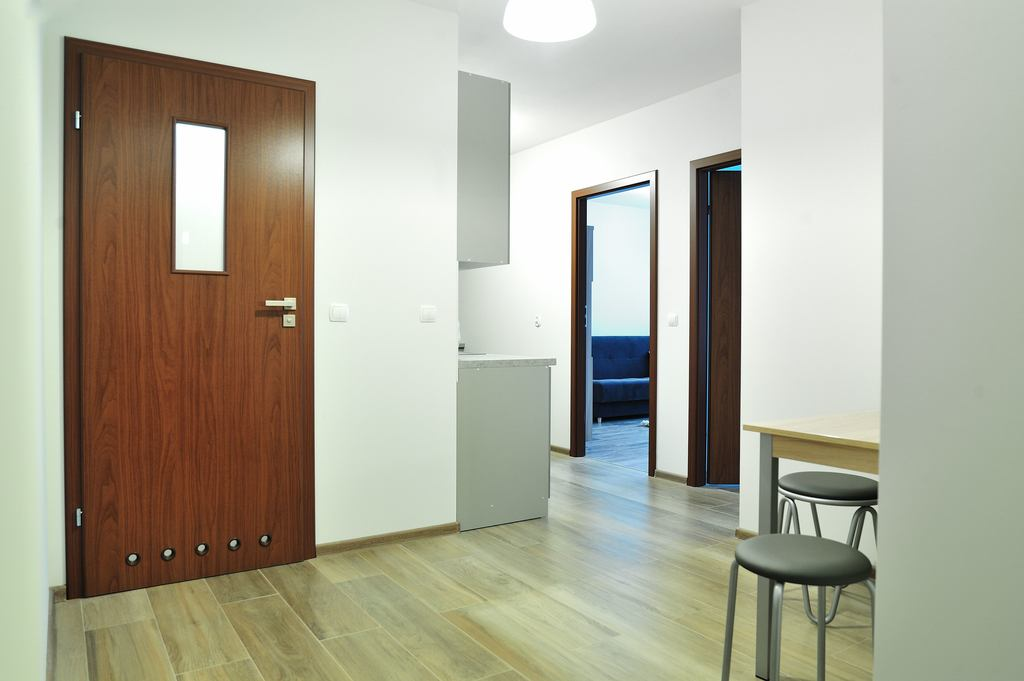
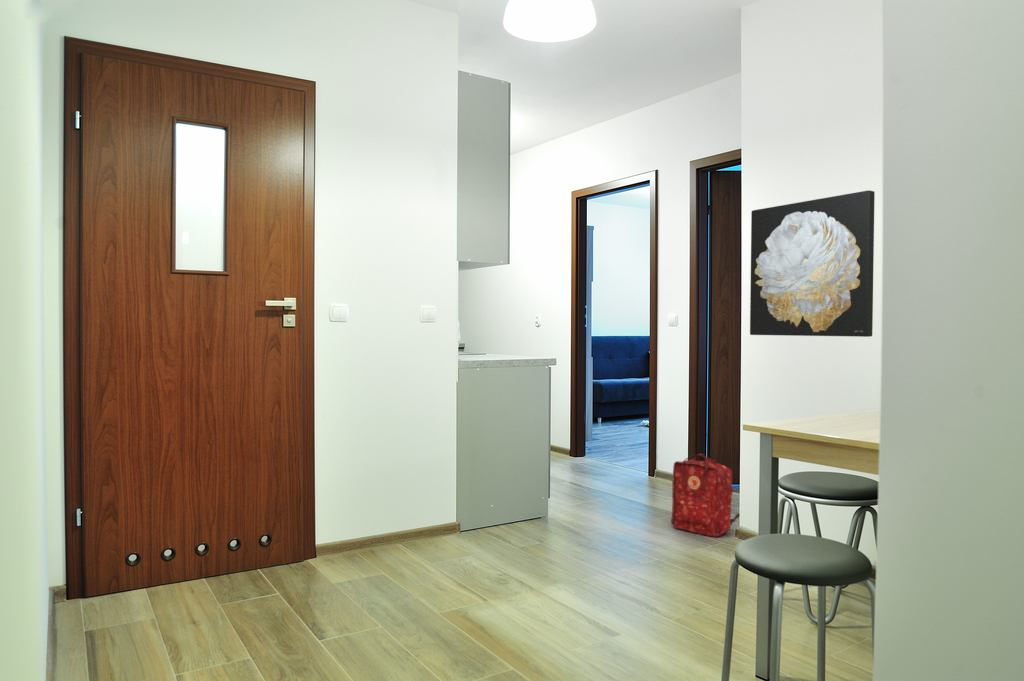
+ wall art (807, 268)
+ backpack (702, 490)
